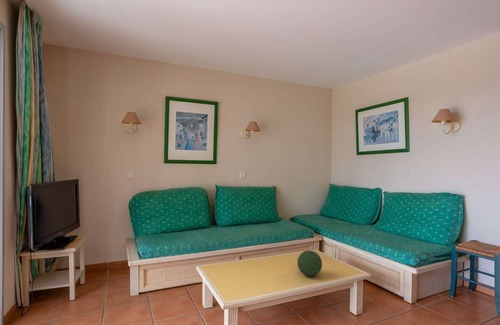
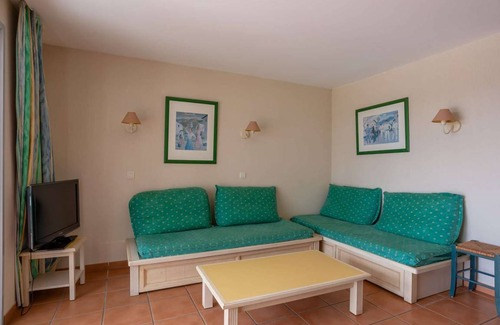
- decorative orb (309, 263)
